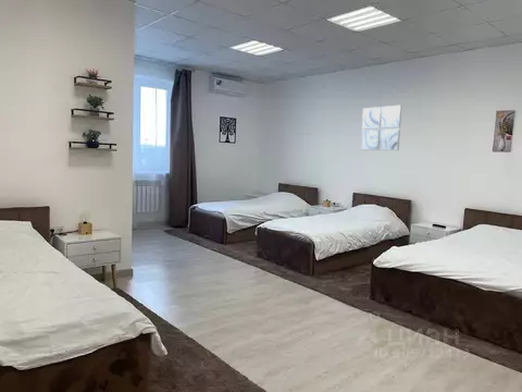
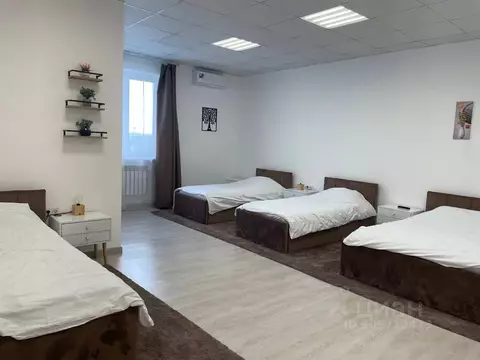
- wall art (380, 127)
